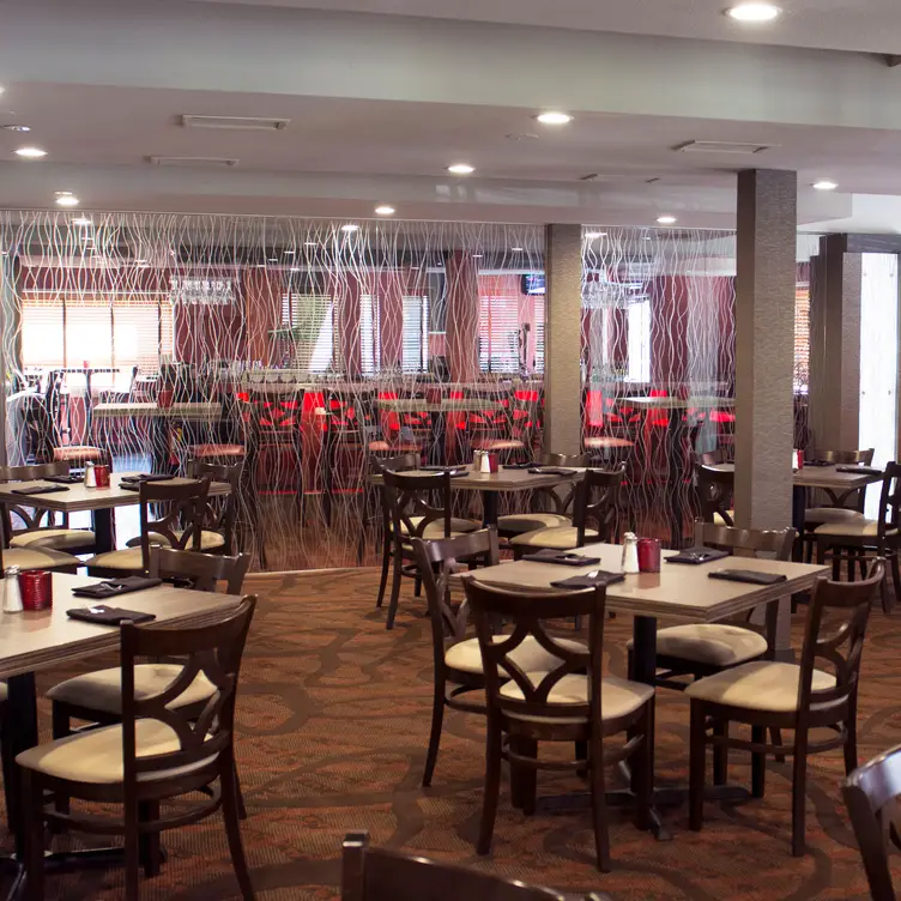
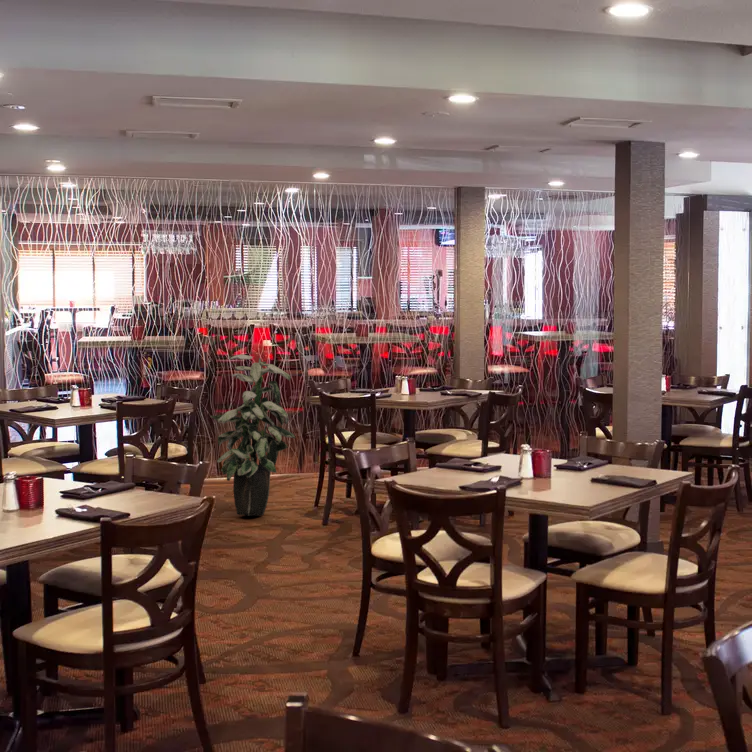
+ indoor plant (250, 434)
